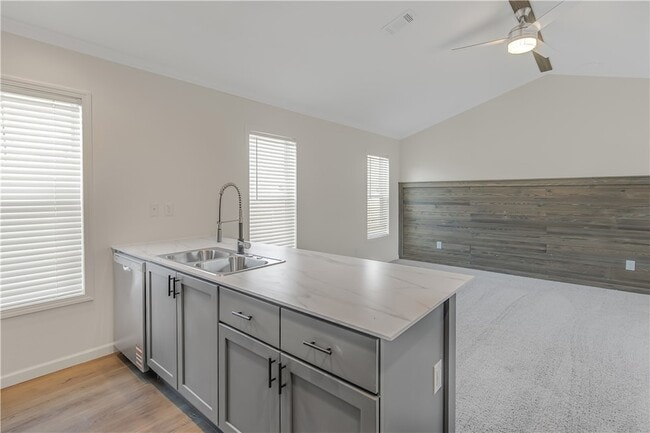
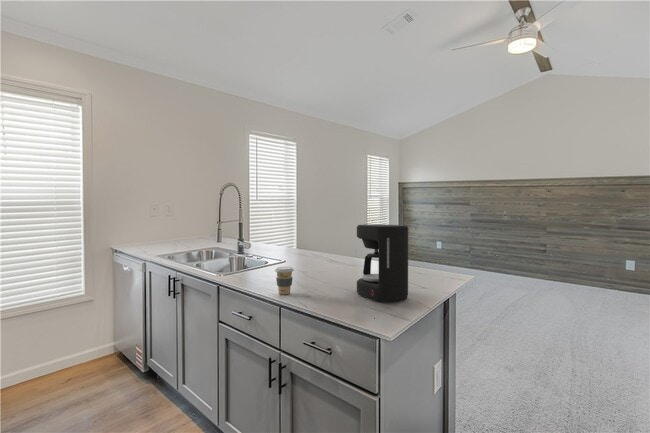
+ coffee maker (380, 260)
+ coffee cup (284, 280)
